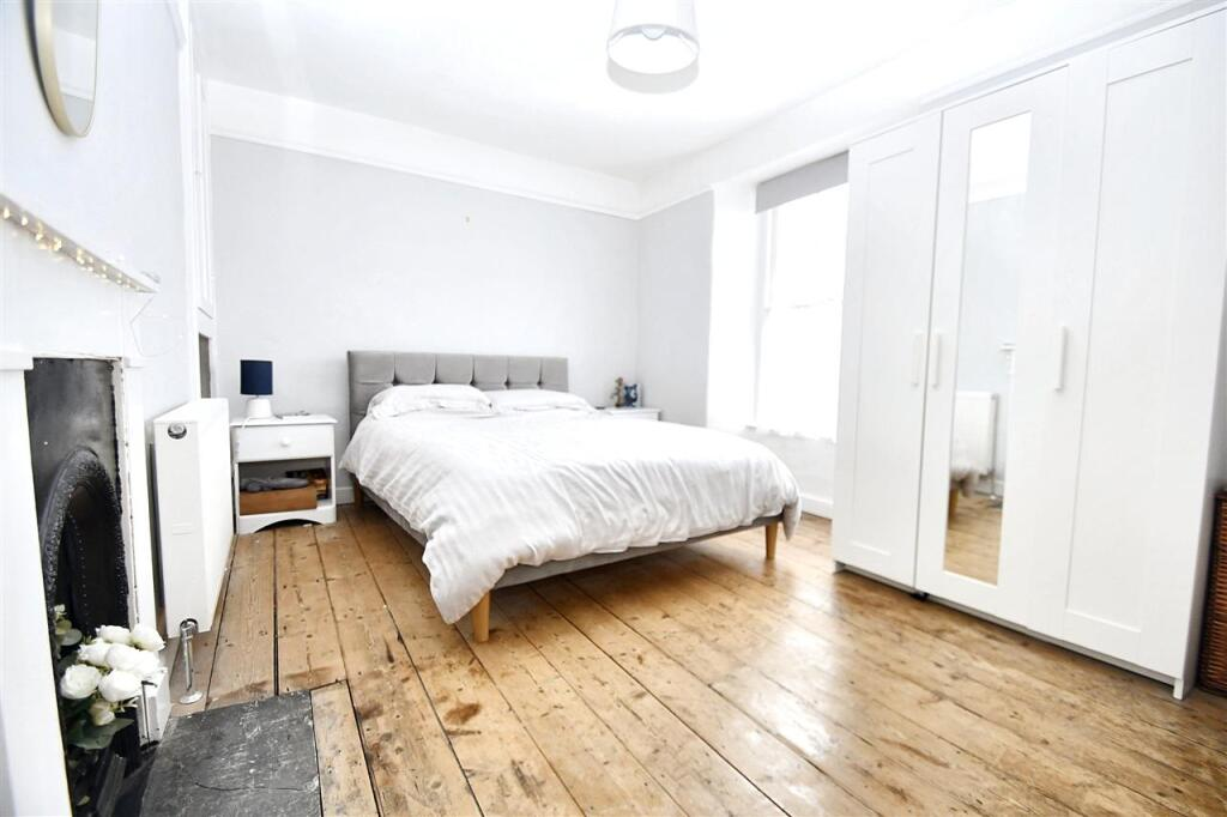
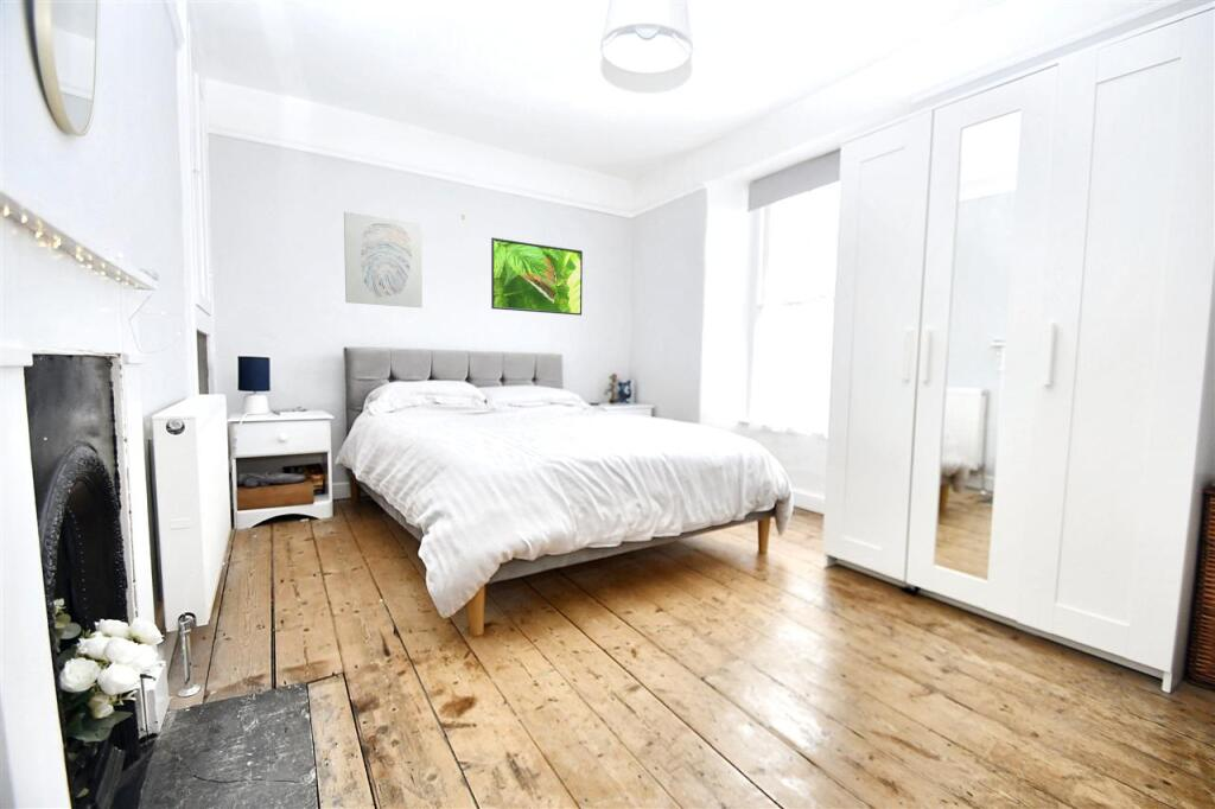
+ wall art (384, 261)
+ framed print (539, 278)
